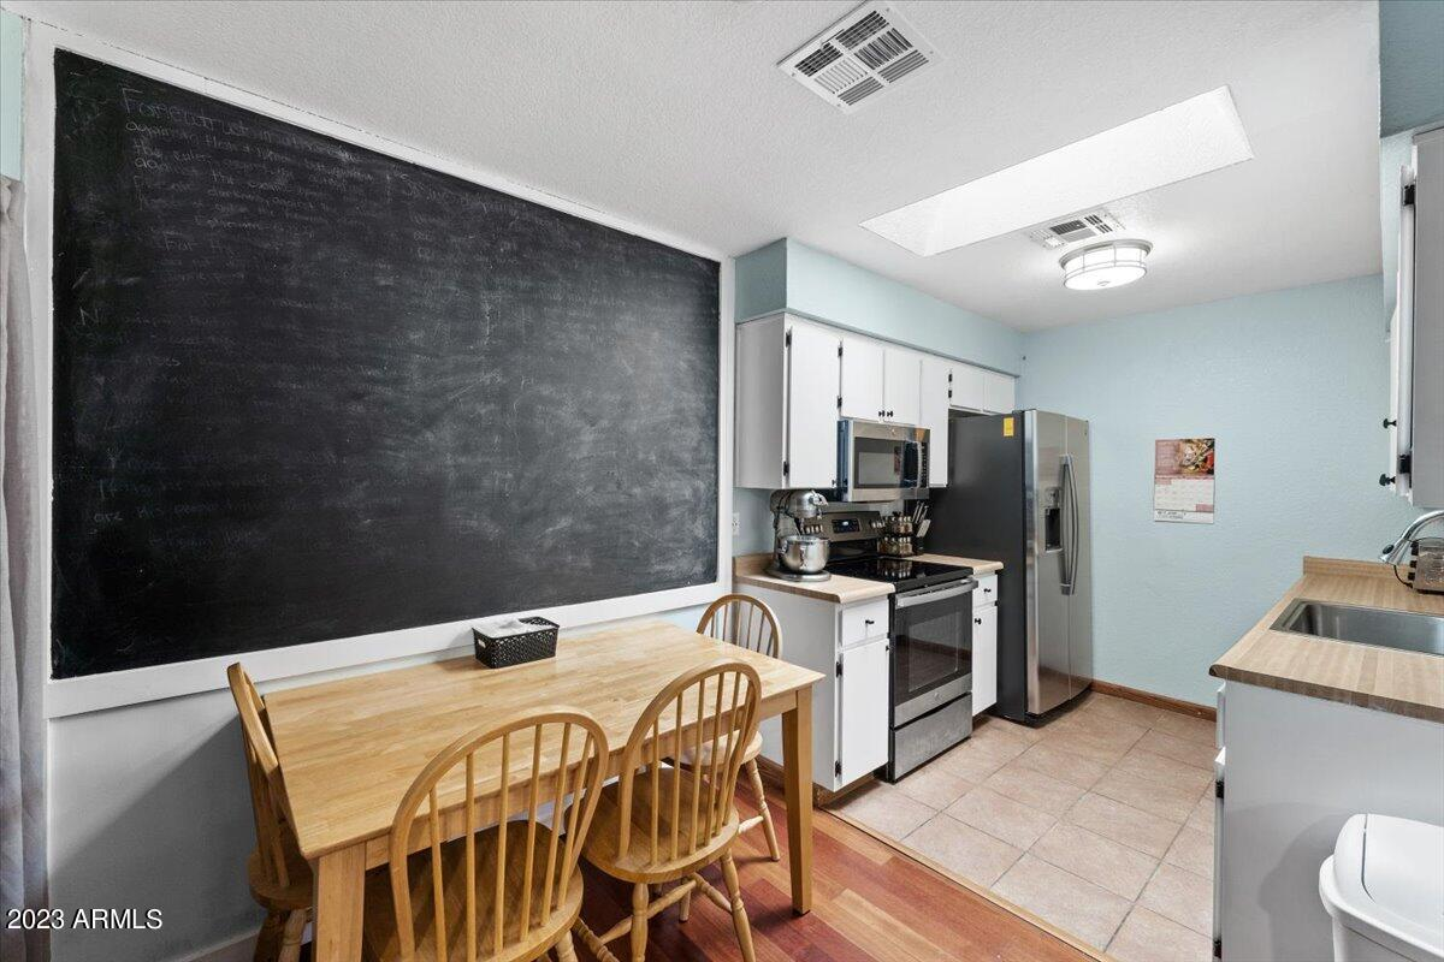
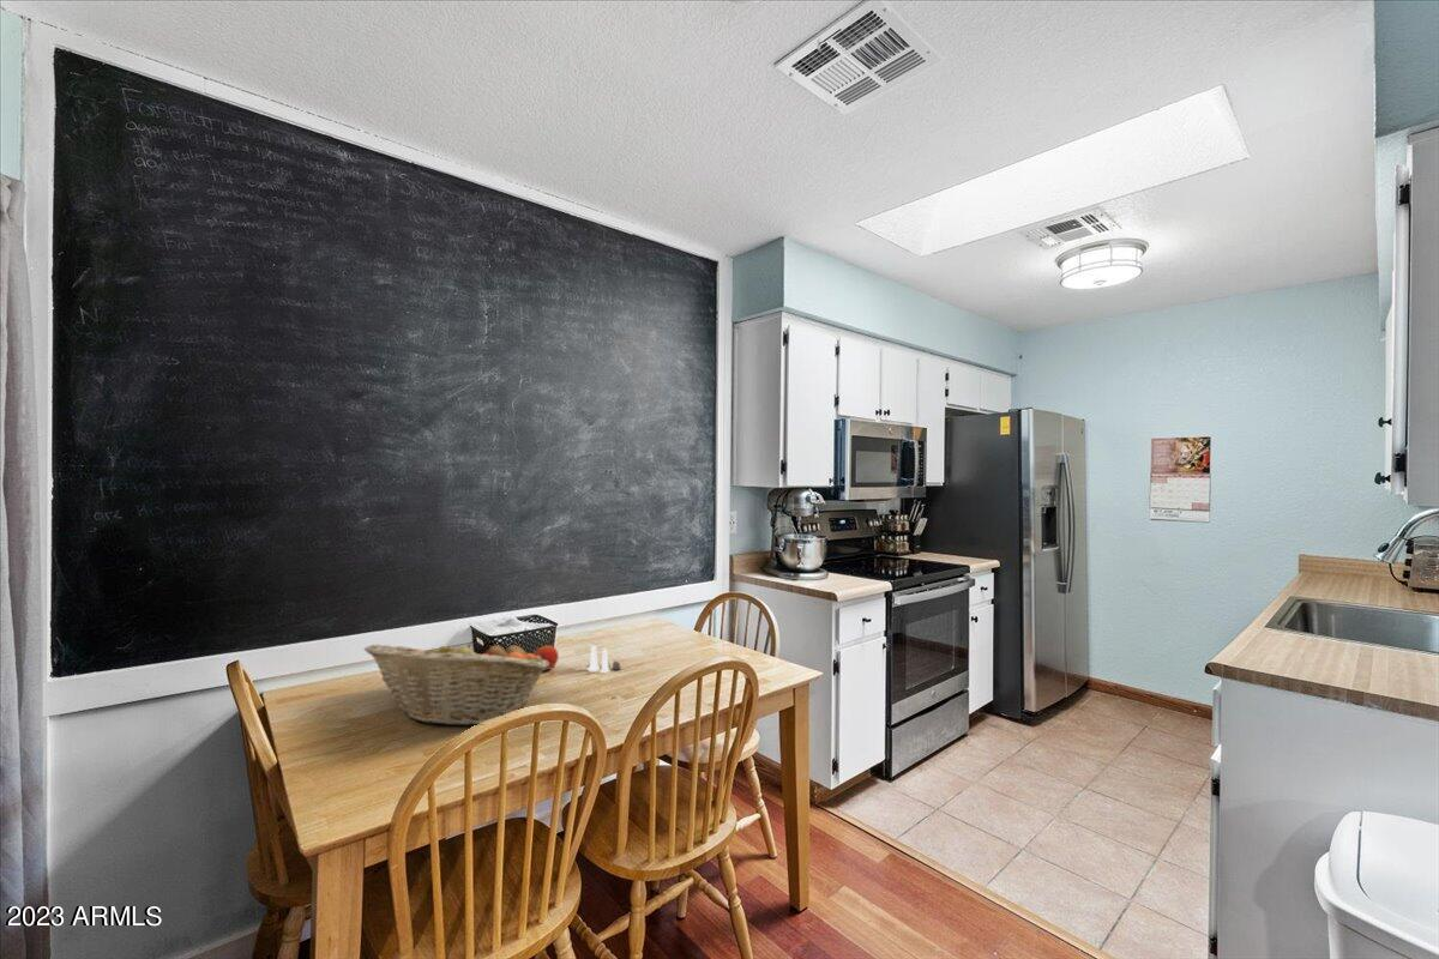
+ salt and pepper shaker set (602, 656)
+ fruit basket (459, 670)
+ apple (544, 657)
